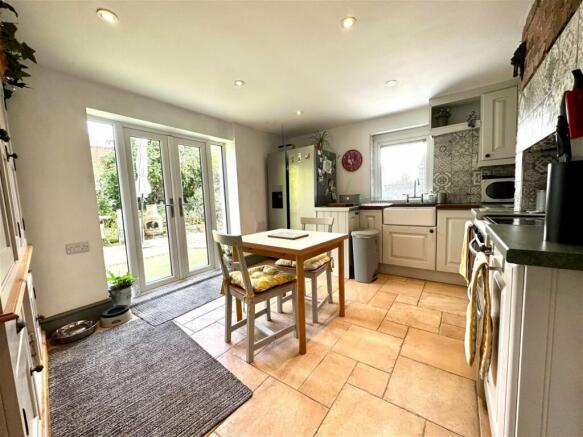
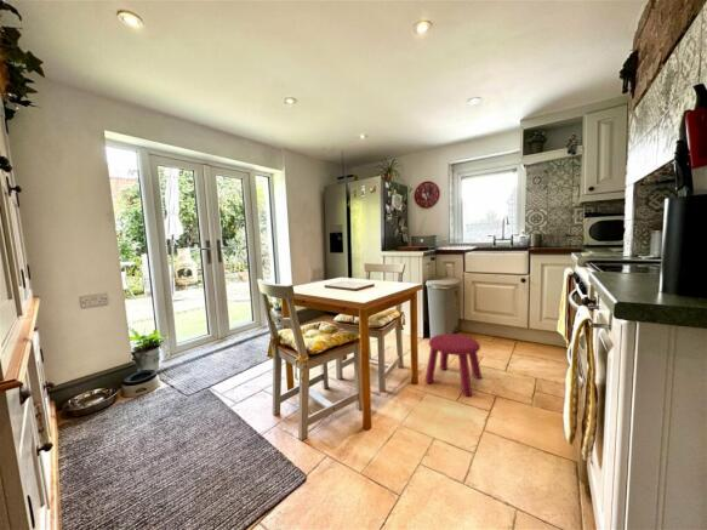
+ stool (458, 359)
